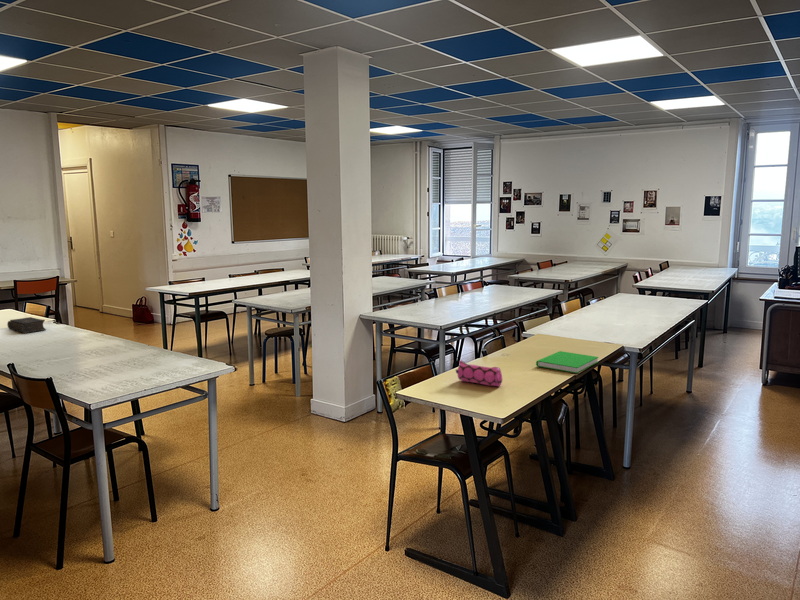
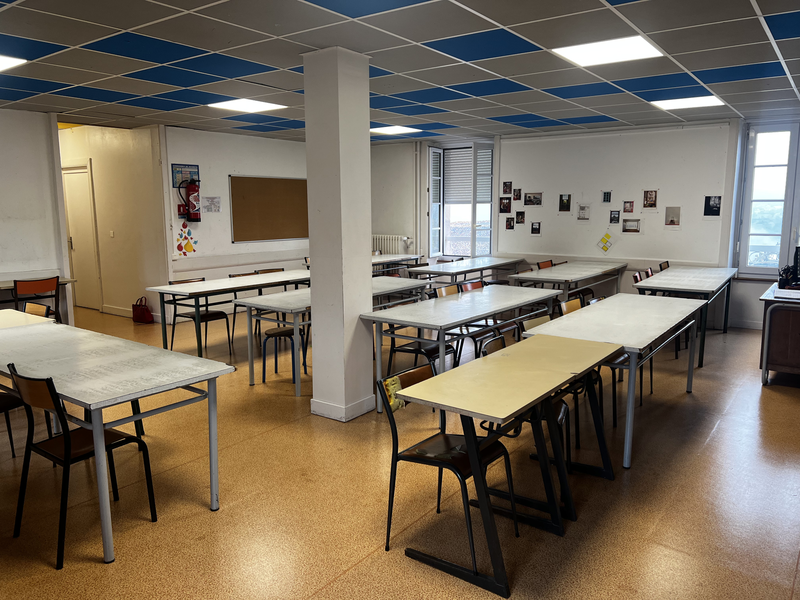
- pencil case (479, 373)
- book (26, 324)
- book (567, 361)
